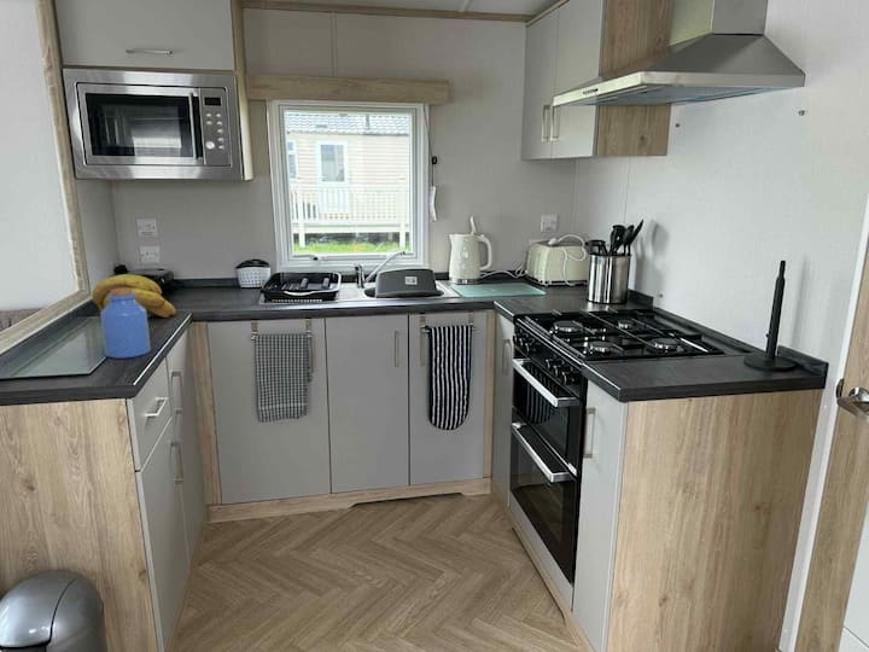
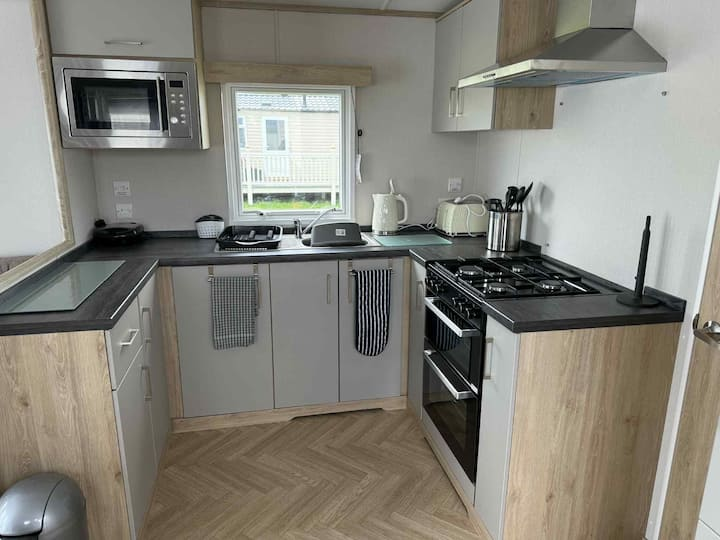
- jar (124, 321)
- banana bunch (135, 297)
